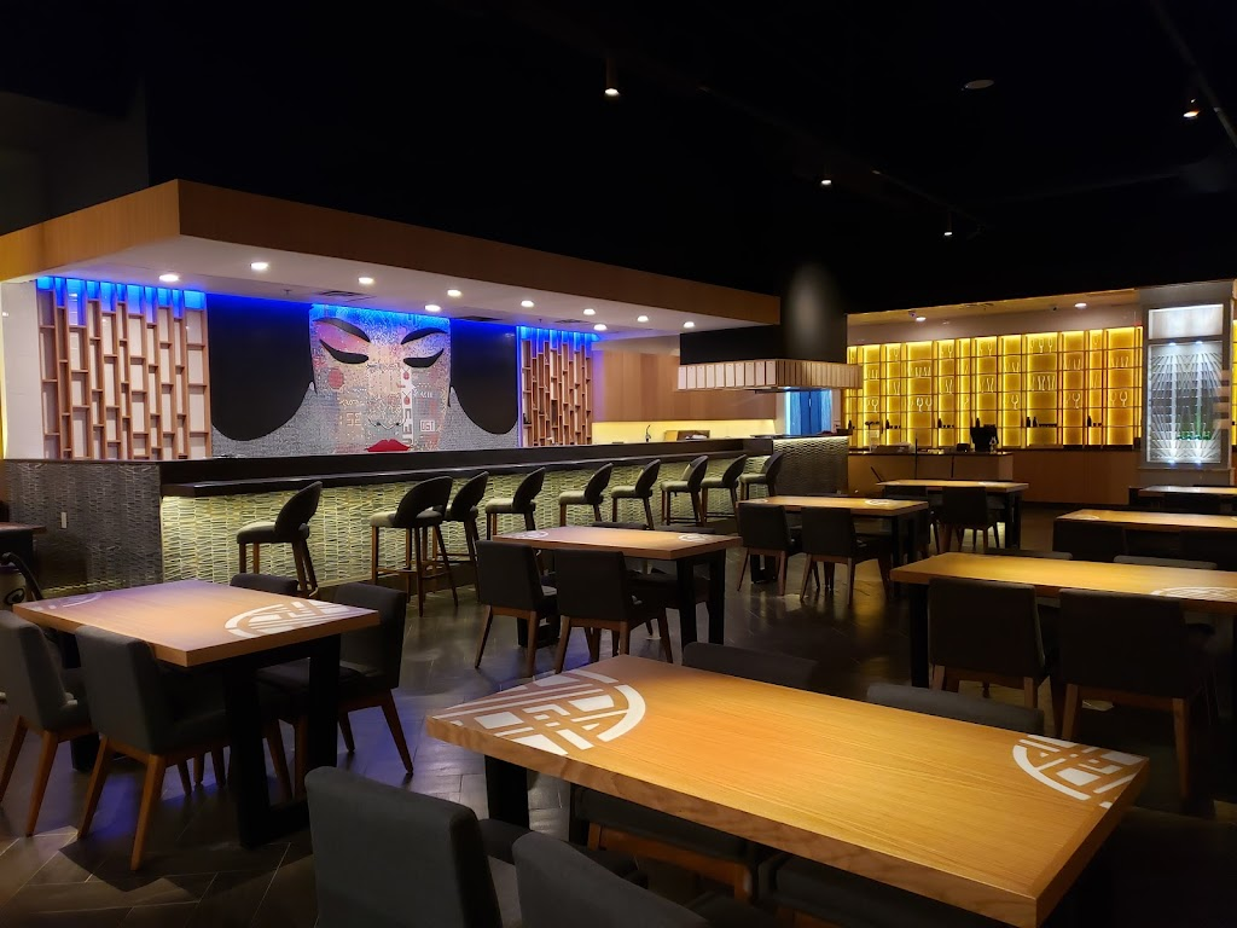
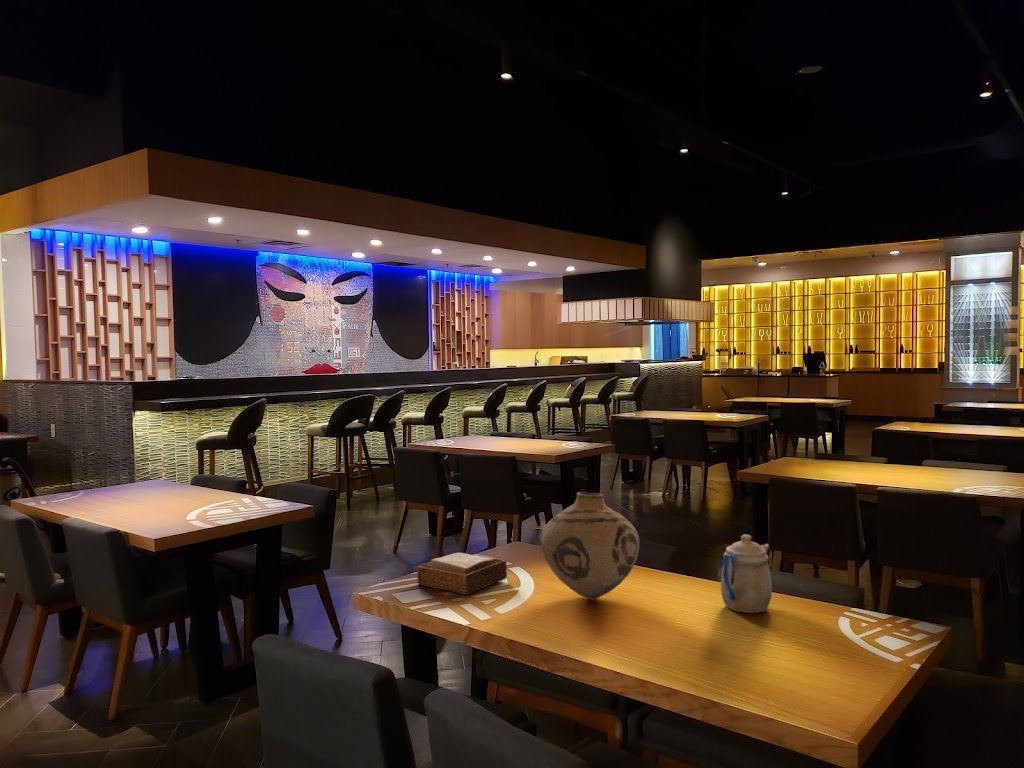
+ vase (589, 545)
+ teapot (746, 571)
+ napkin holder (462, 569)
